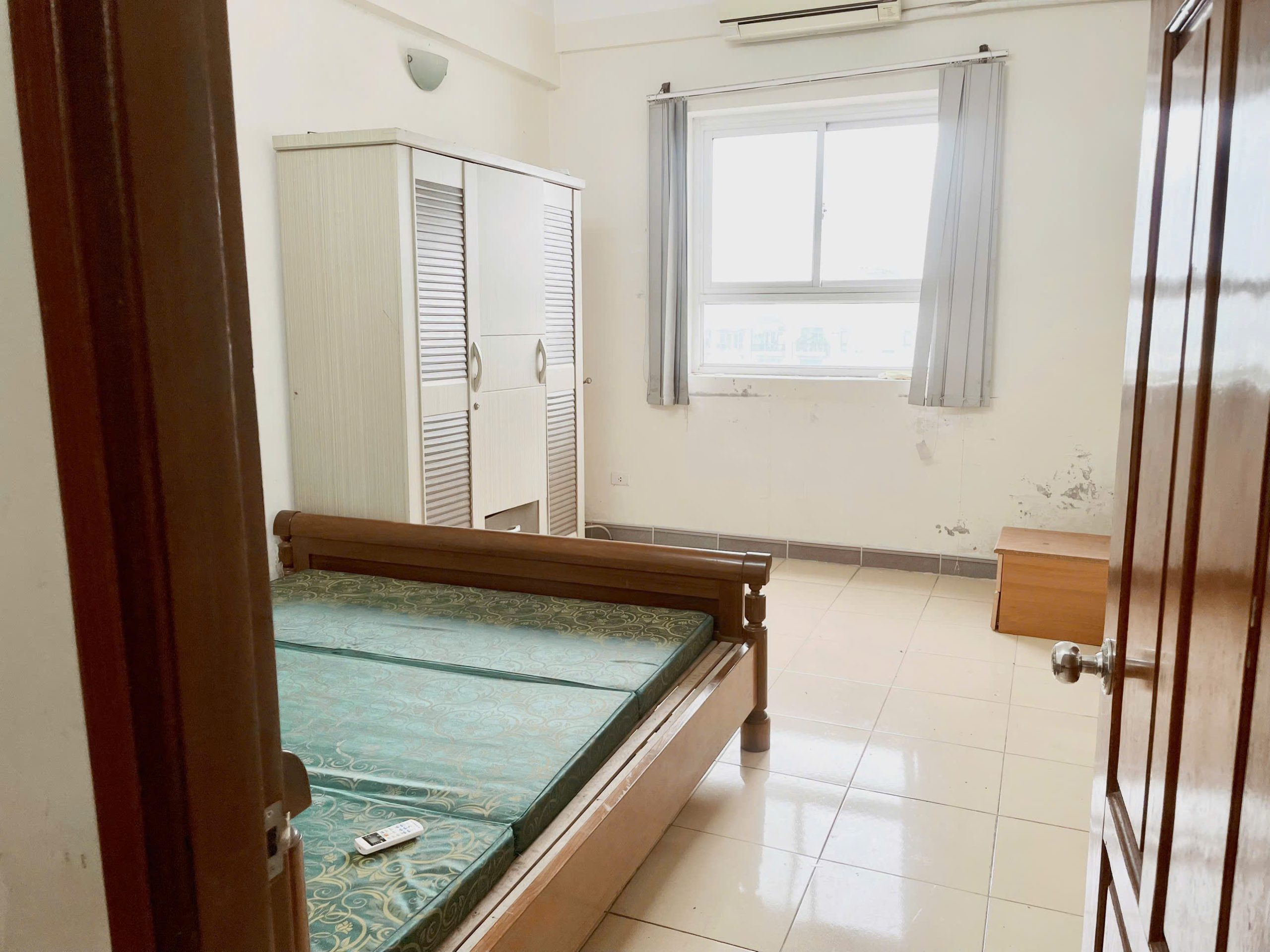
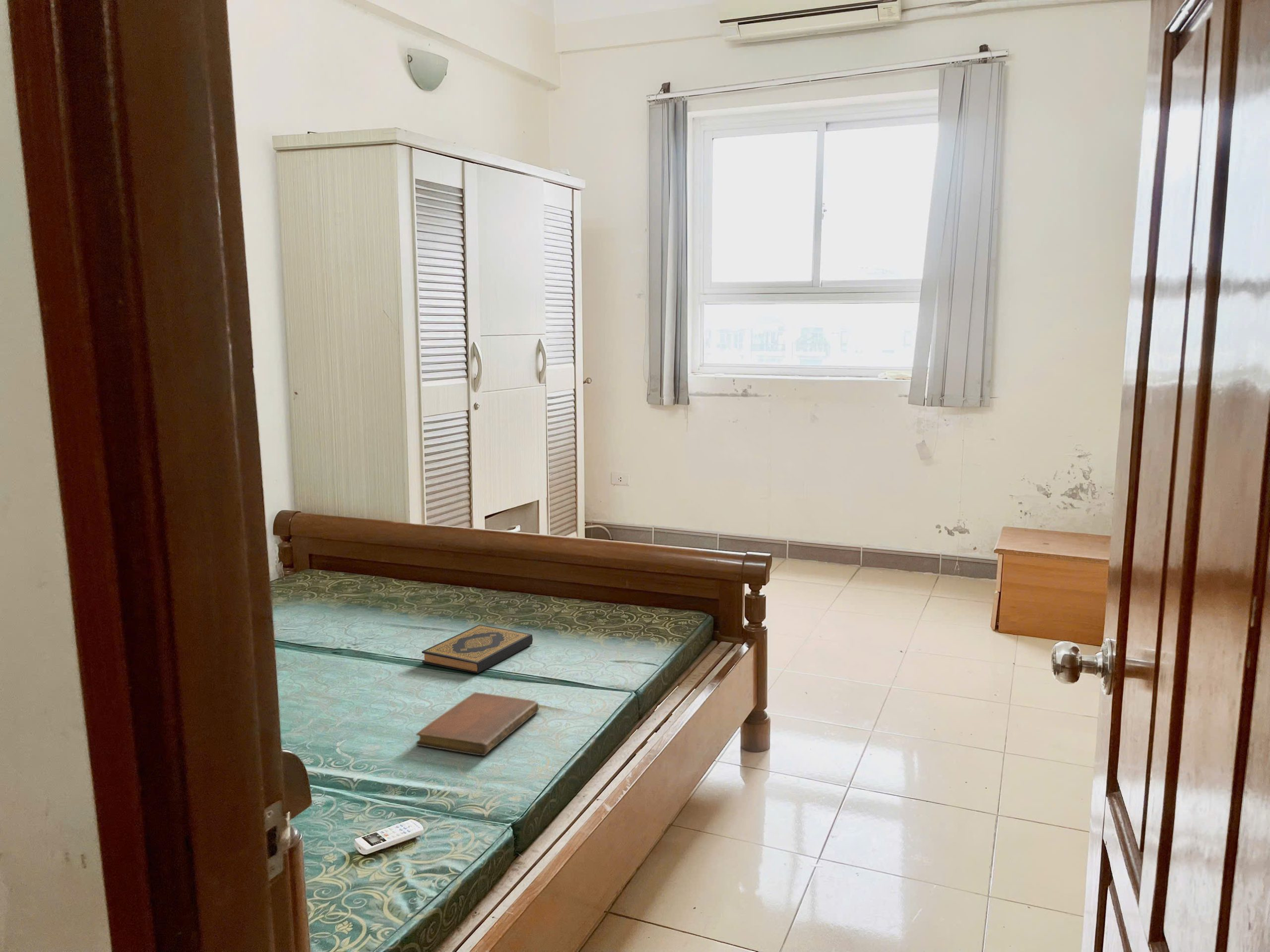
+ hardback book (479, 648)
+ notebook (480, 722)
